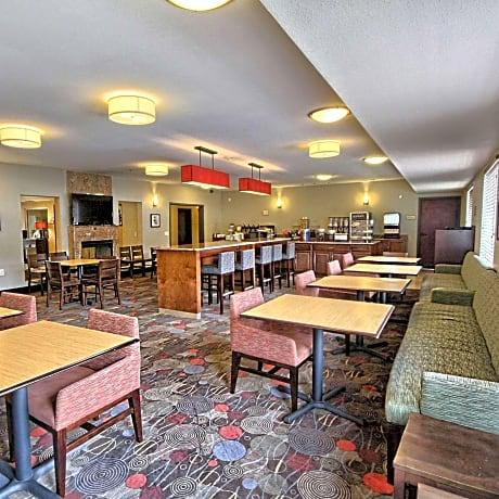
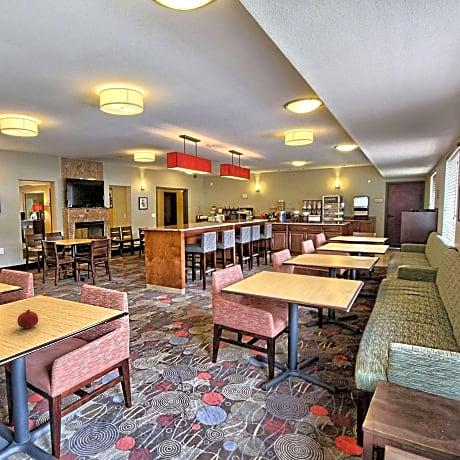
+ fruit (28, 318)
